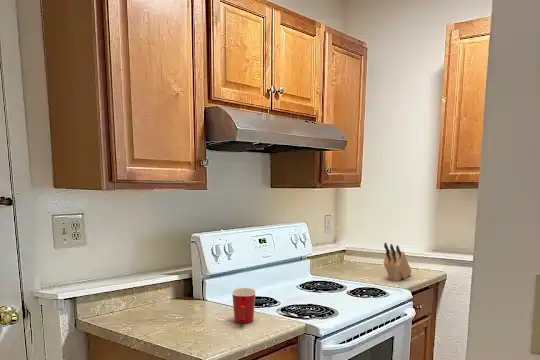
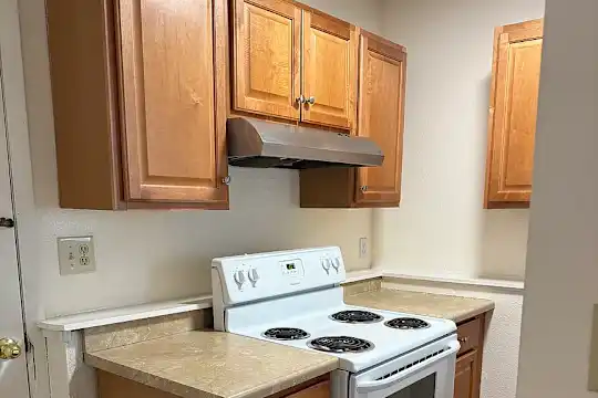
- mug (243, 307)
- knife block (397, 258)
